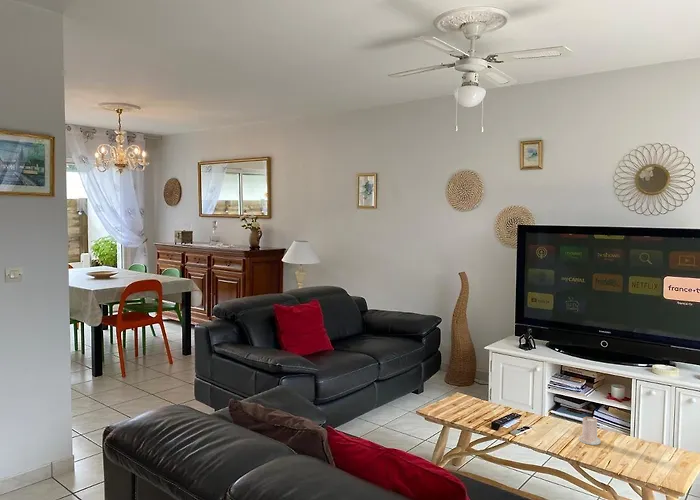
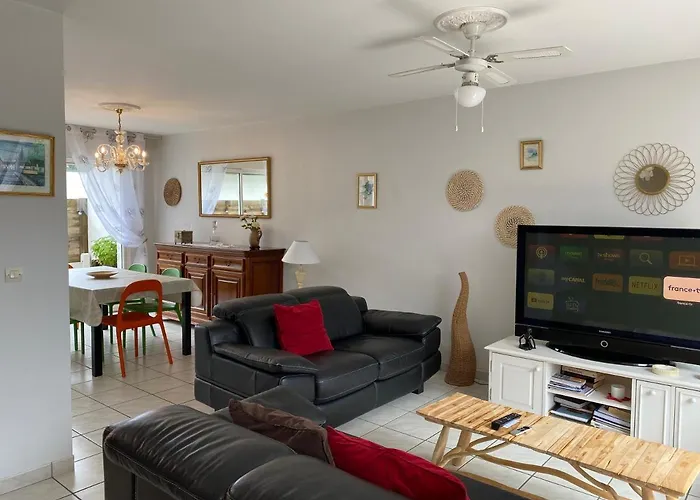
- candle (589, 428)
